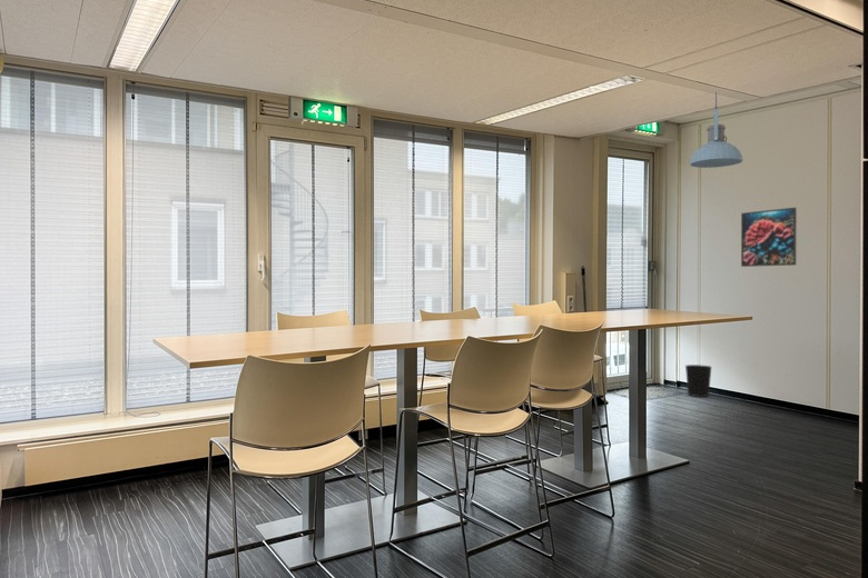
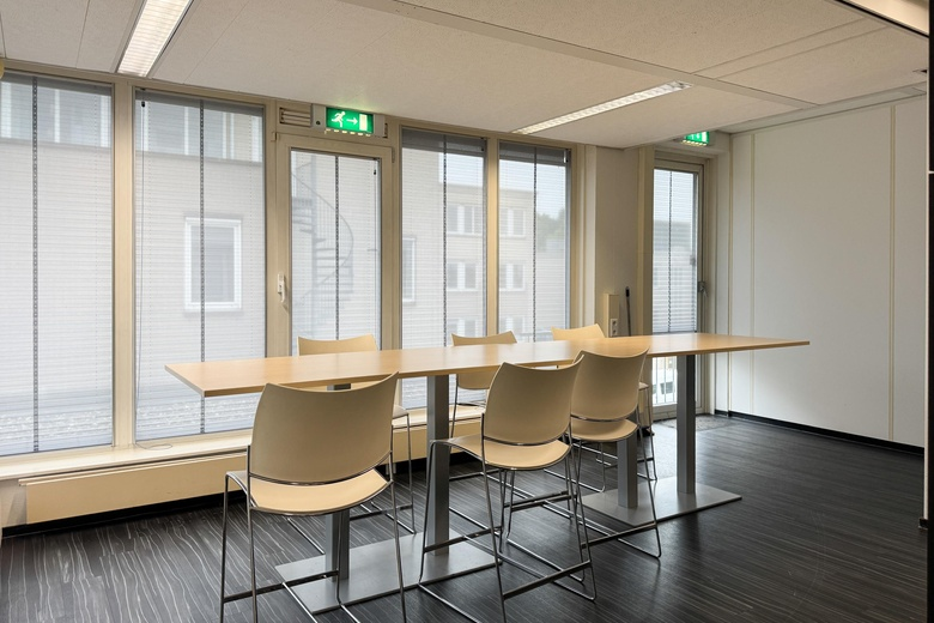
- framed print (767, 238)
- wastebasket (698, 380)
- ceiling light (716, 126)
